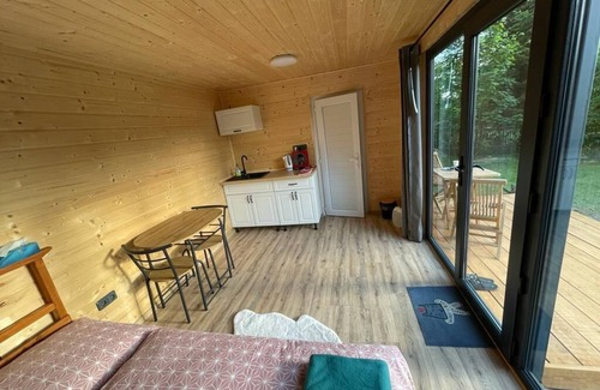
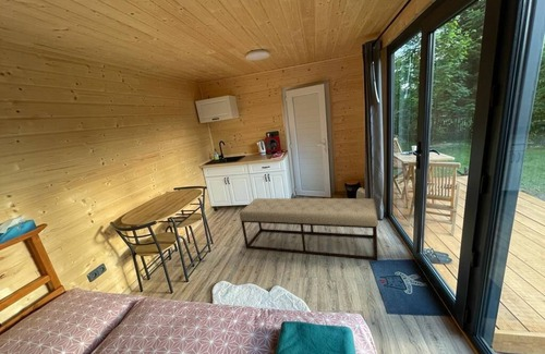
+ bench (306, 223)
